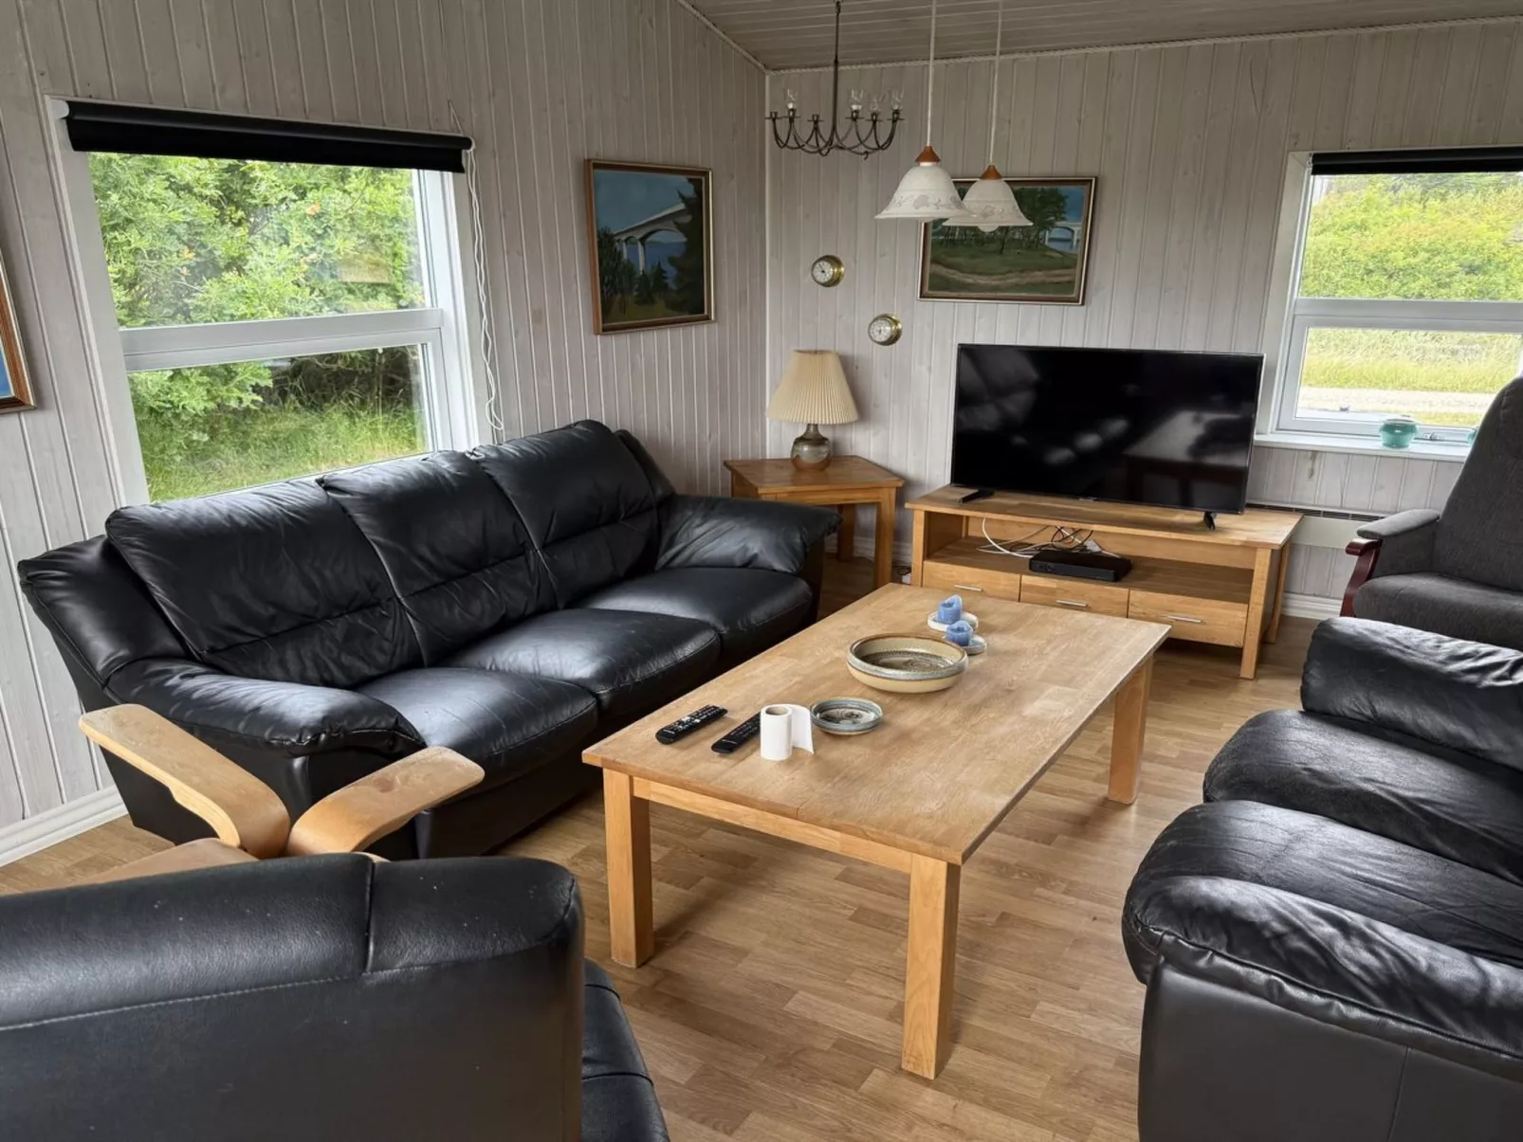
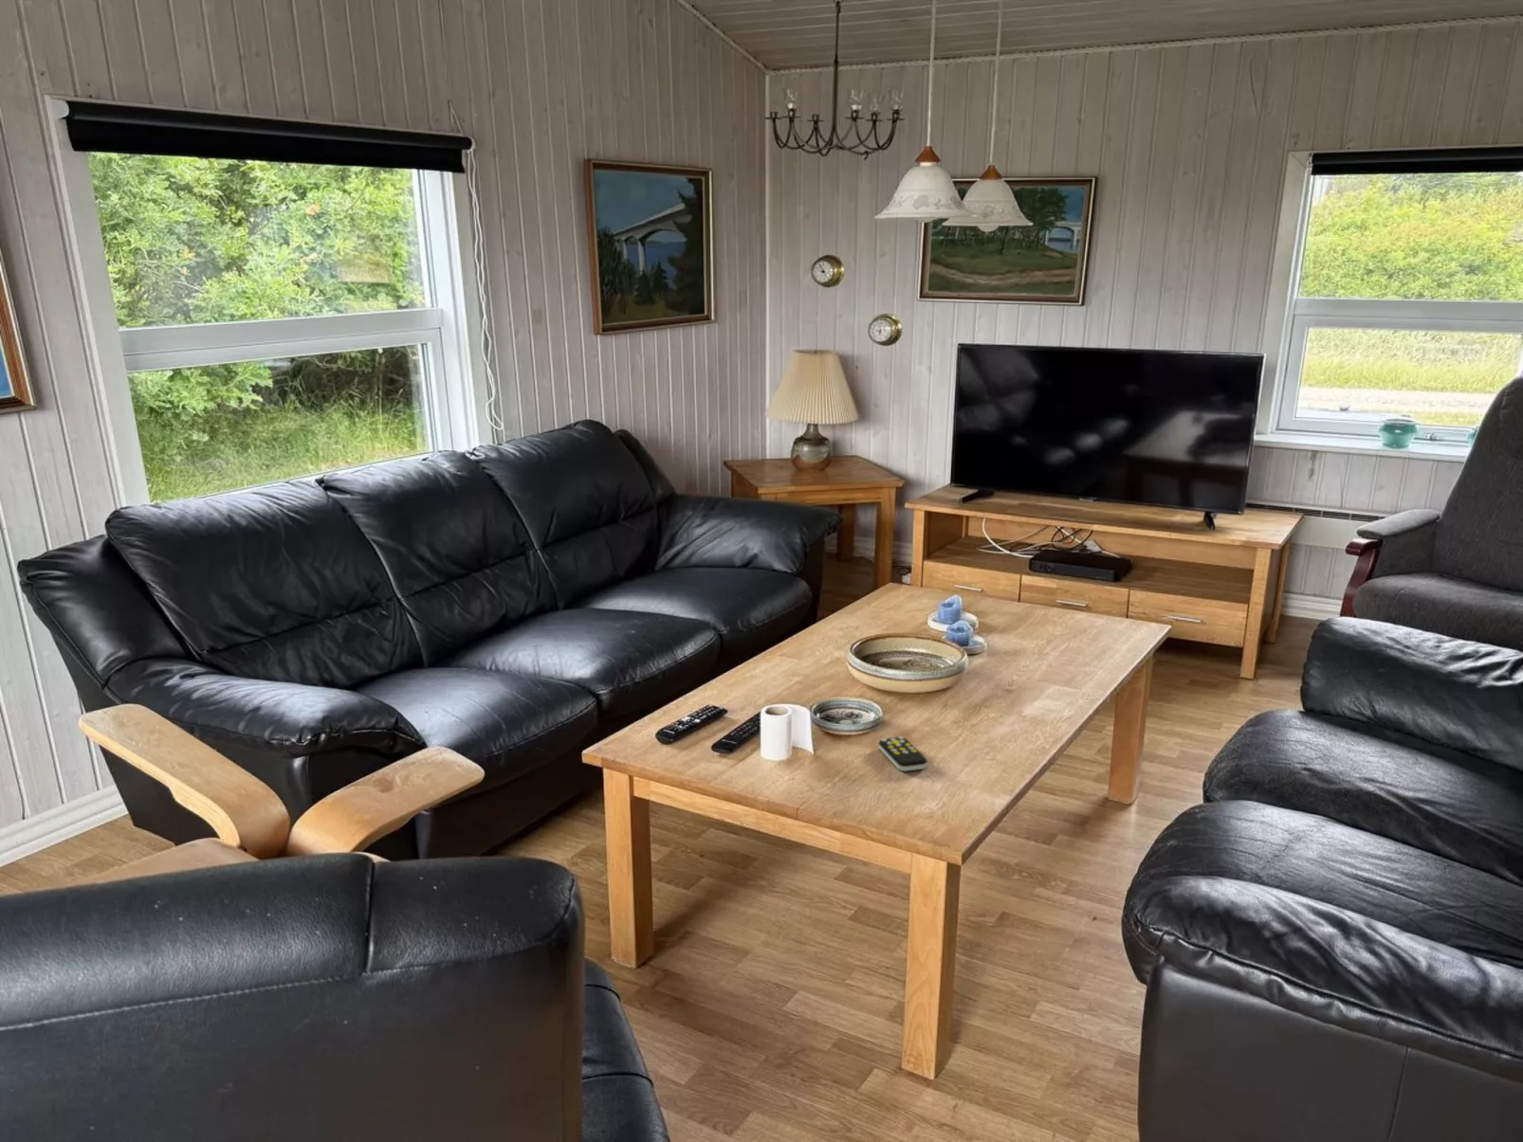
+ remote control (901, 752)
